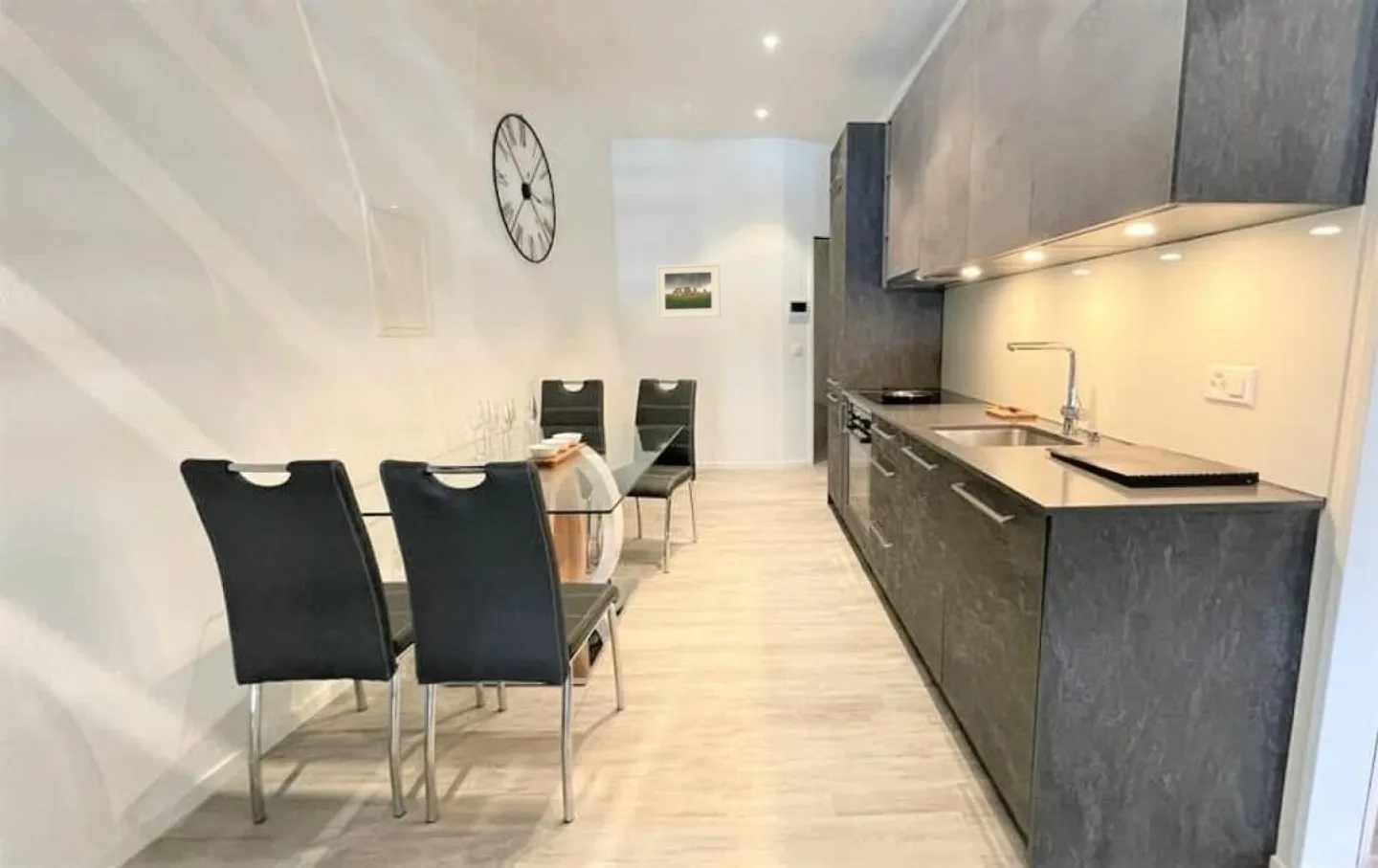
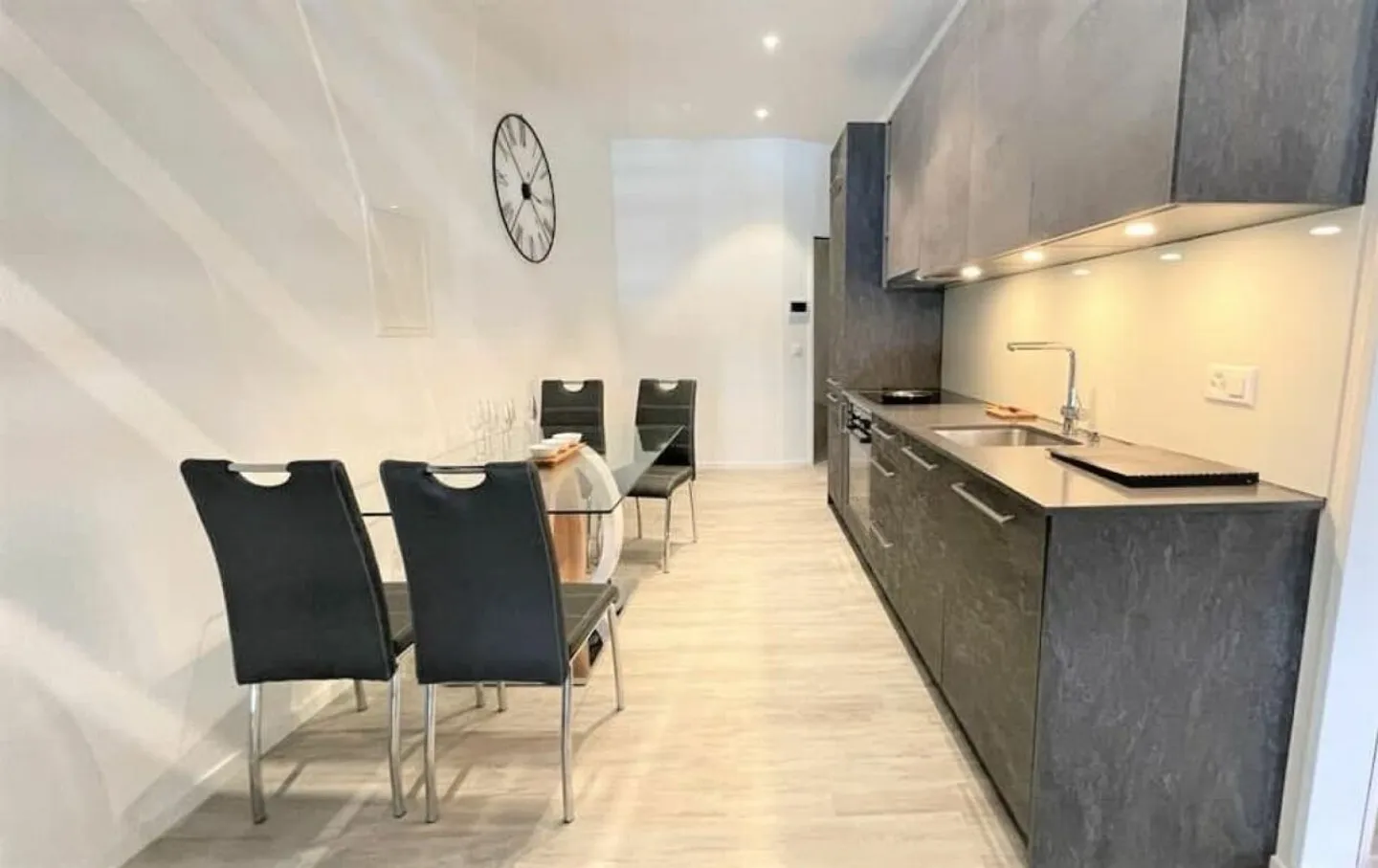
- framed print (688, 291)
